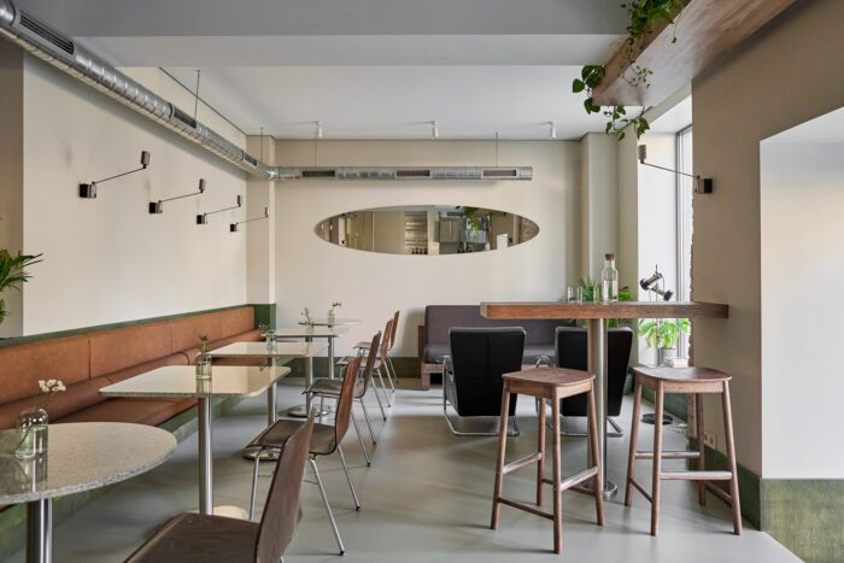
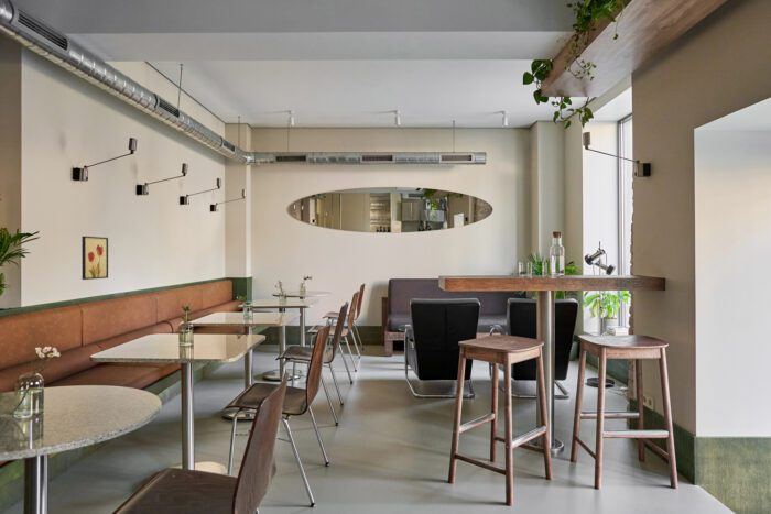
+ wall art (94, 258)
